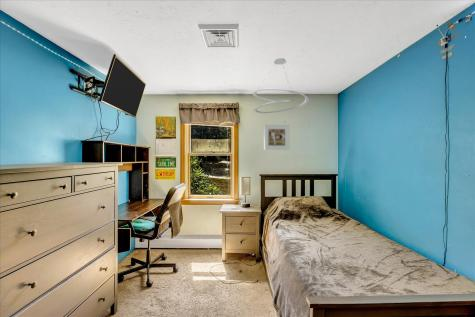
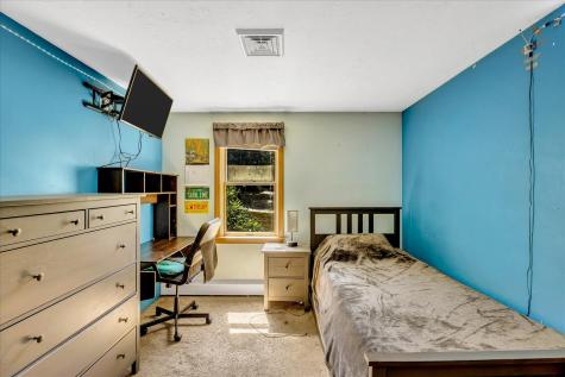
- ceiling light fixture (280, 89)
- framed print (276, 137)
